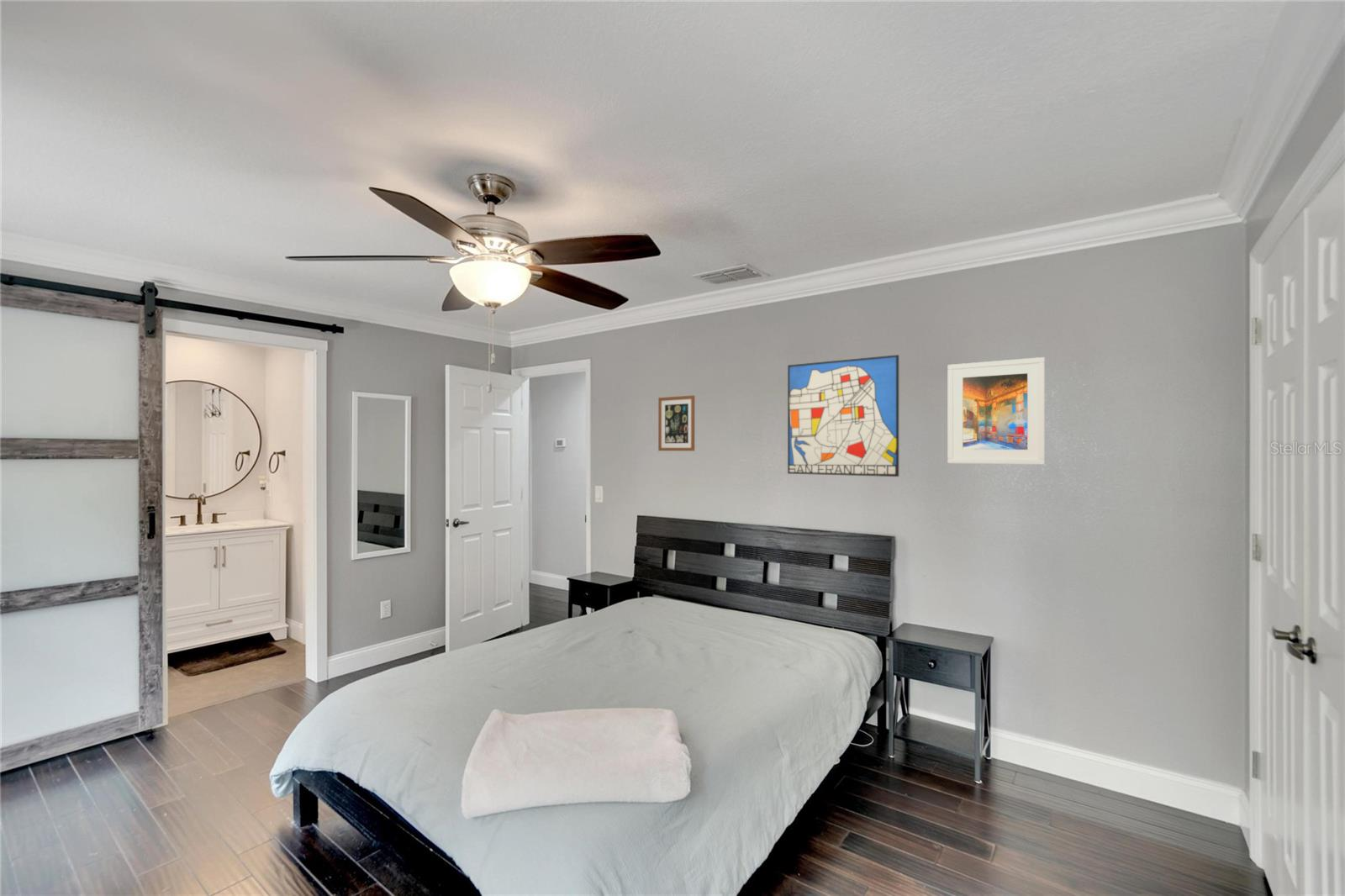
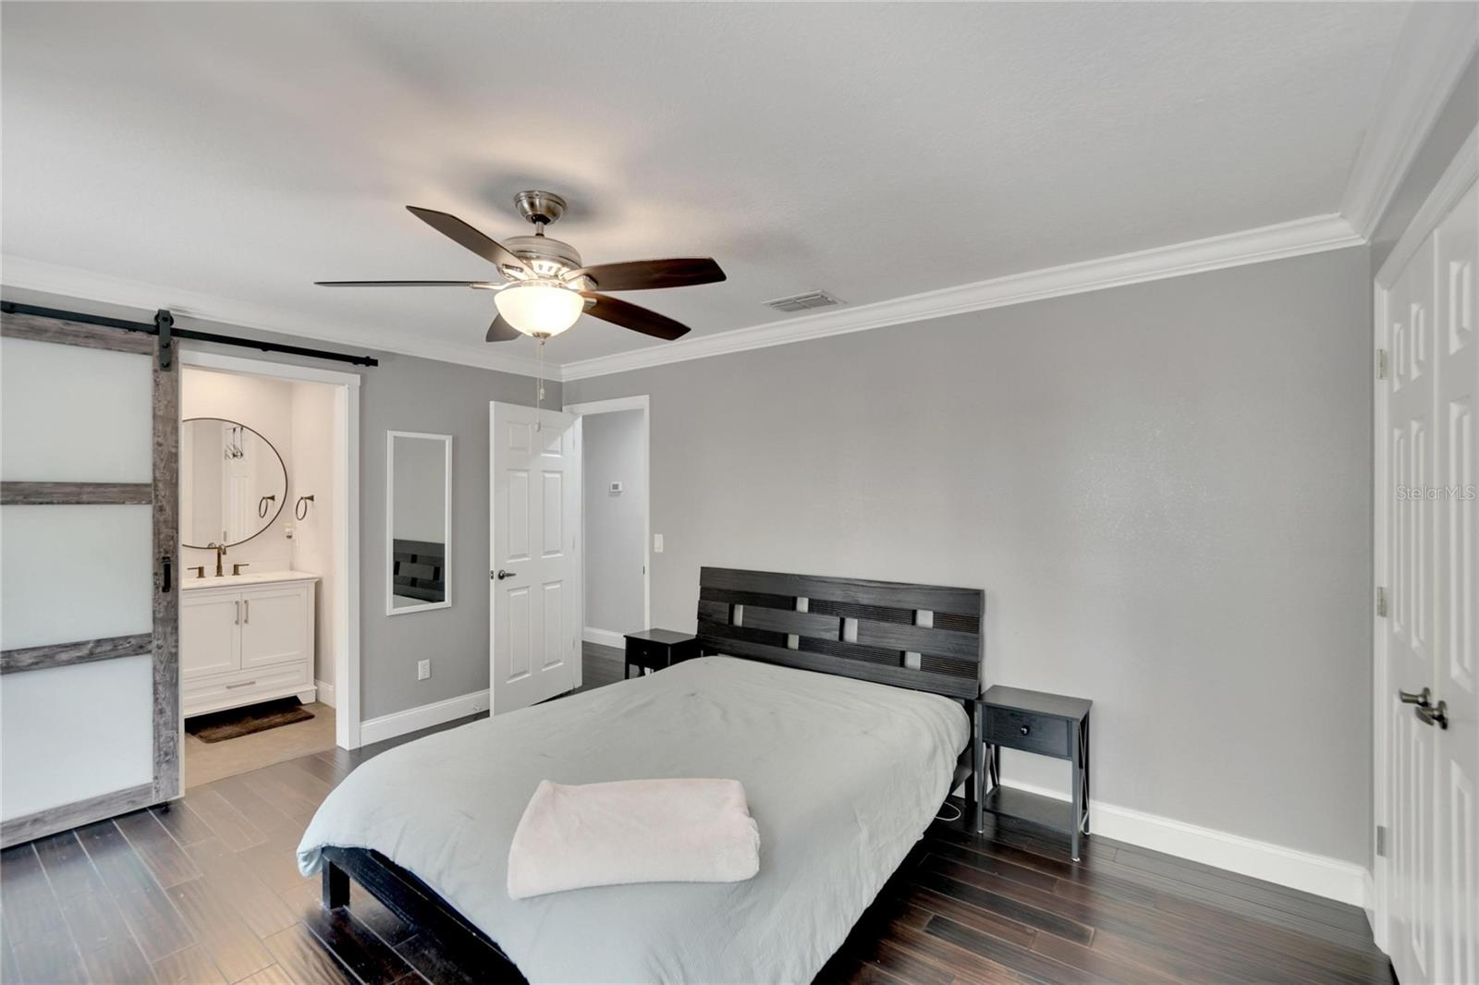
- wall art (840, 417)
- wall art (676, 424)
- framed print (994, 412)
